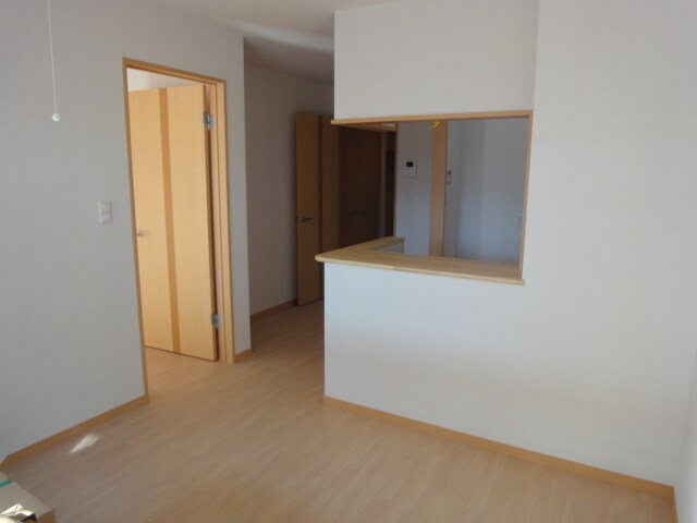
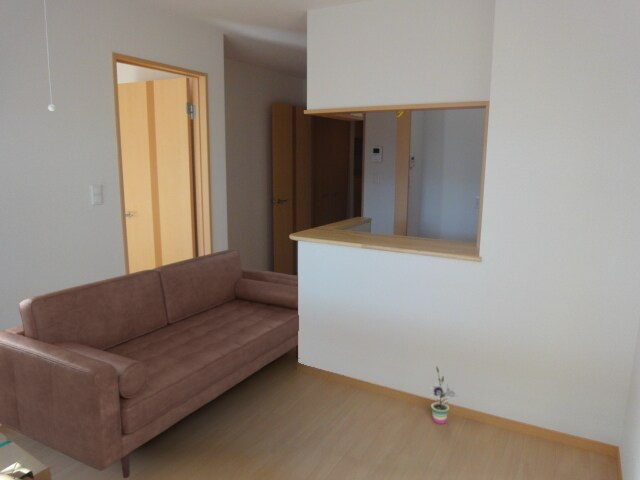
+ sofa (184, 331)
+ potted plant (443, 396)
